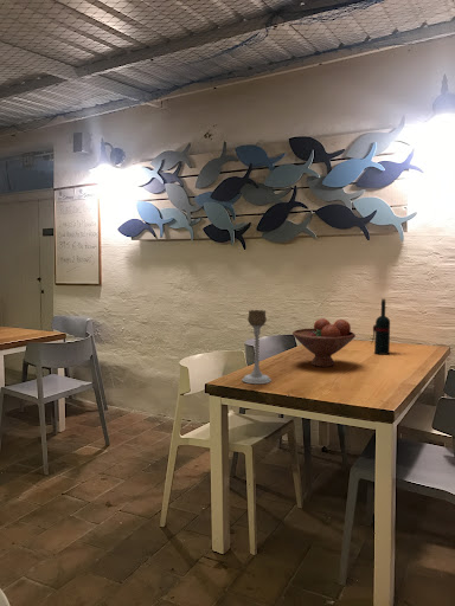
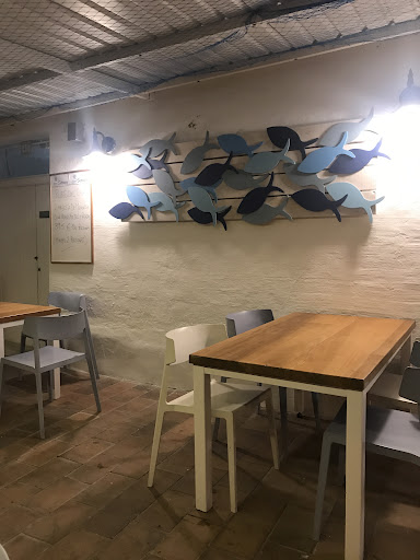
- wine bottle (380, 325)
- fruit bowl (322, 342)
- candle holder (256, 346)
